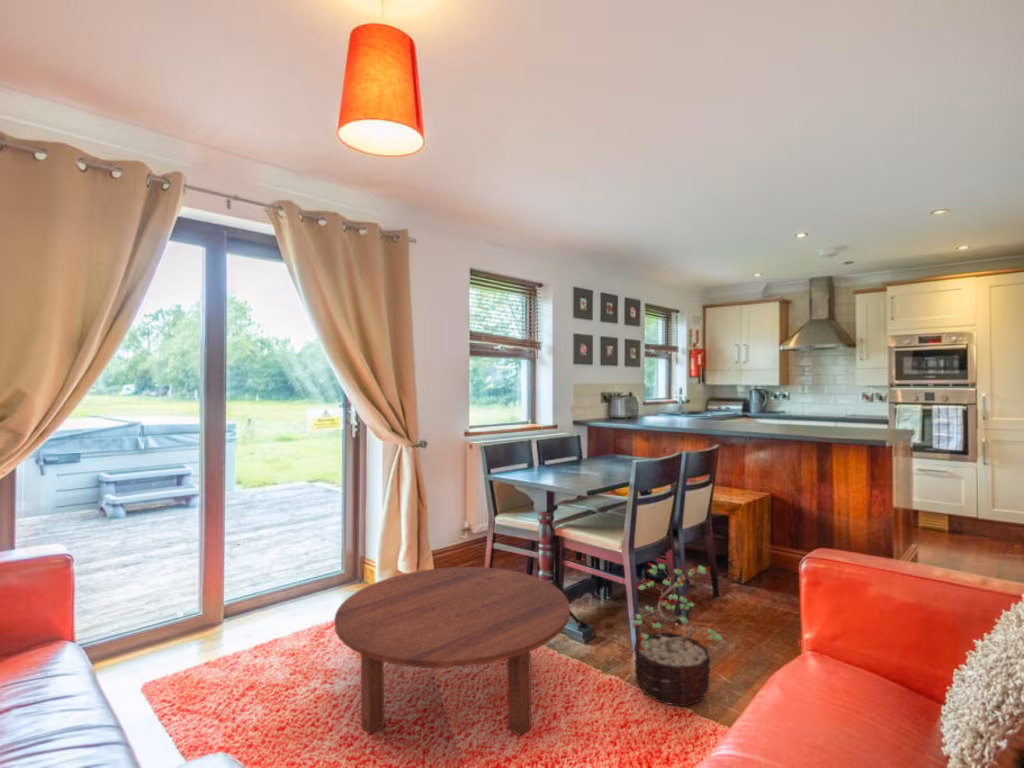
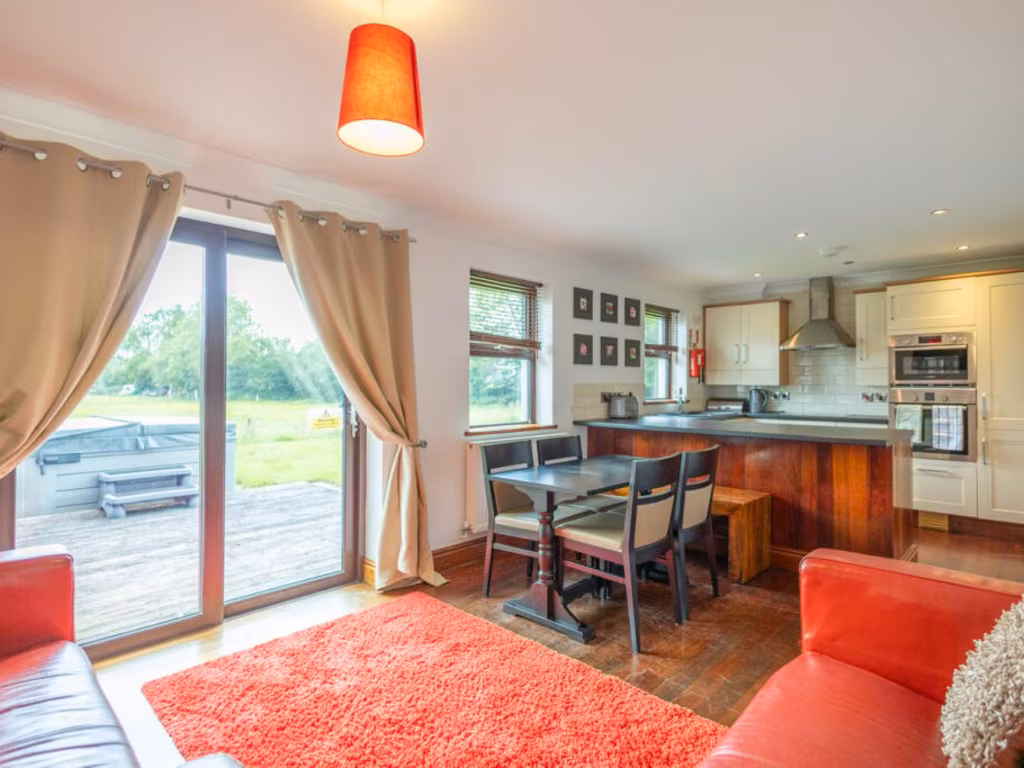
- decorative plant (672, 620)
- coffee table (455, 645)
